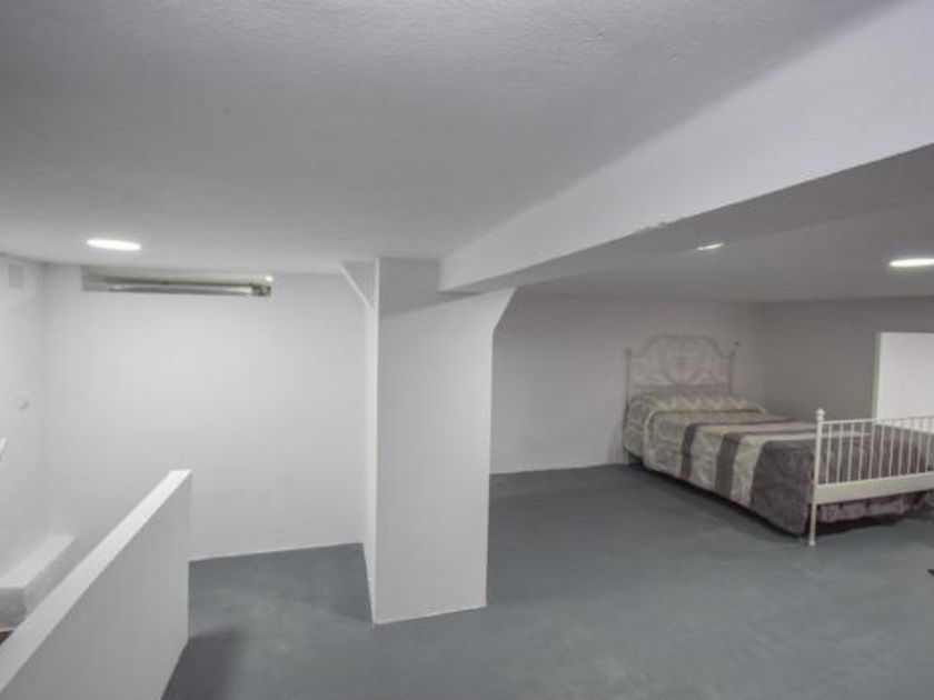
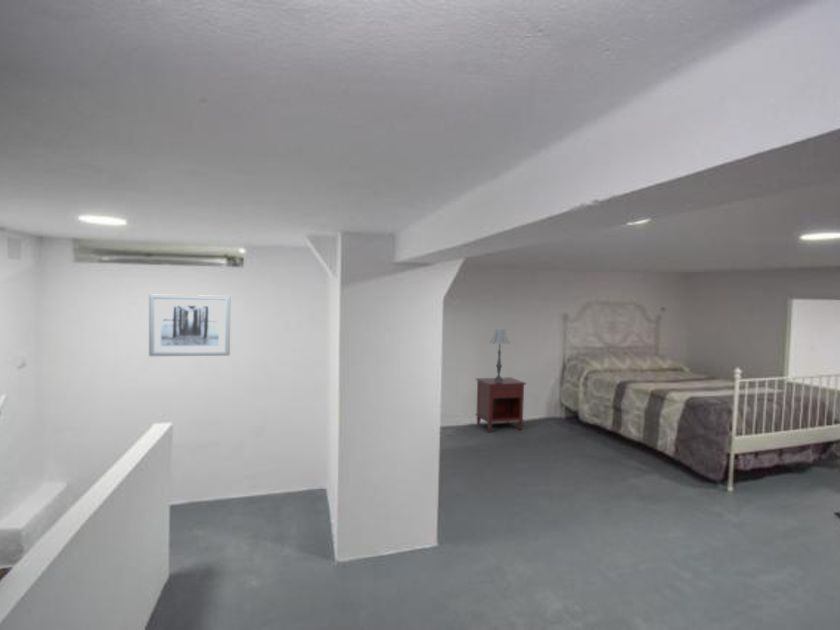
+ wall art (190, 325)
+ nightstand (499, 403)
+ table lamp (499, 354)
